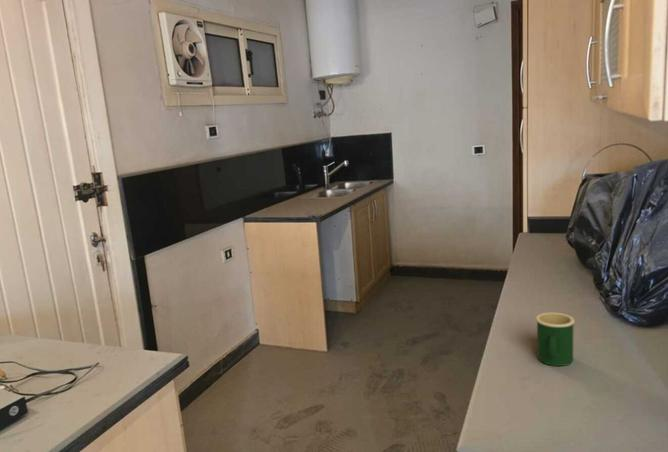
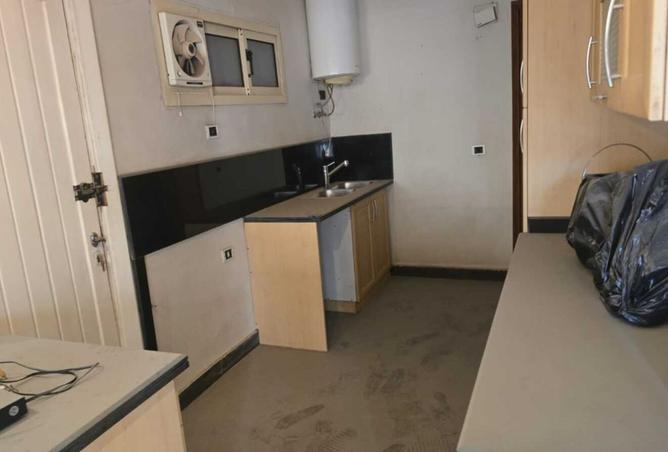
- mug (554, 342)
